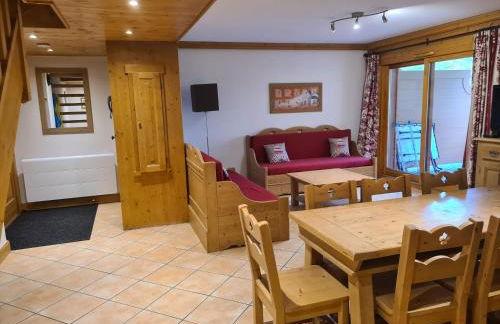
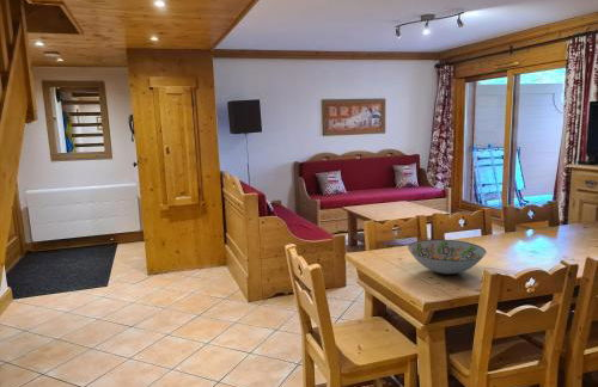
+ decorative bowl (445, 259)
